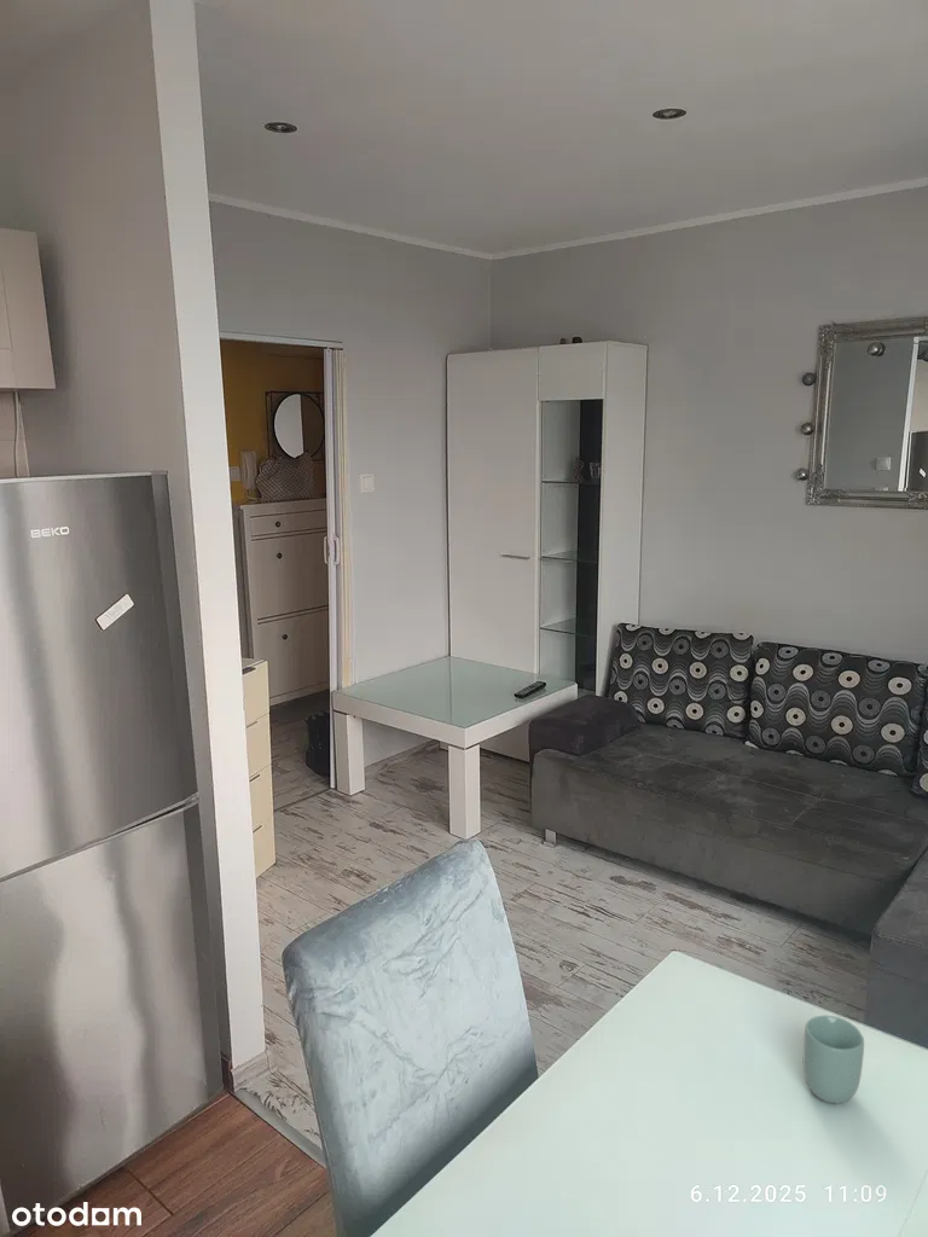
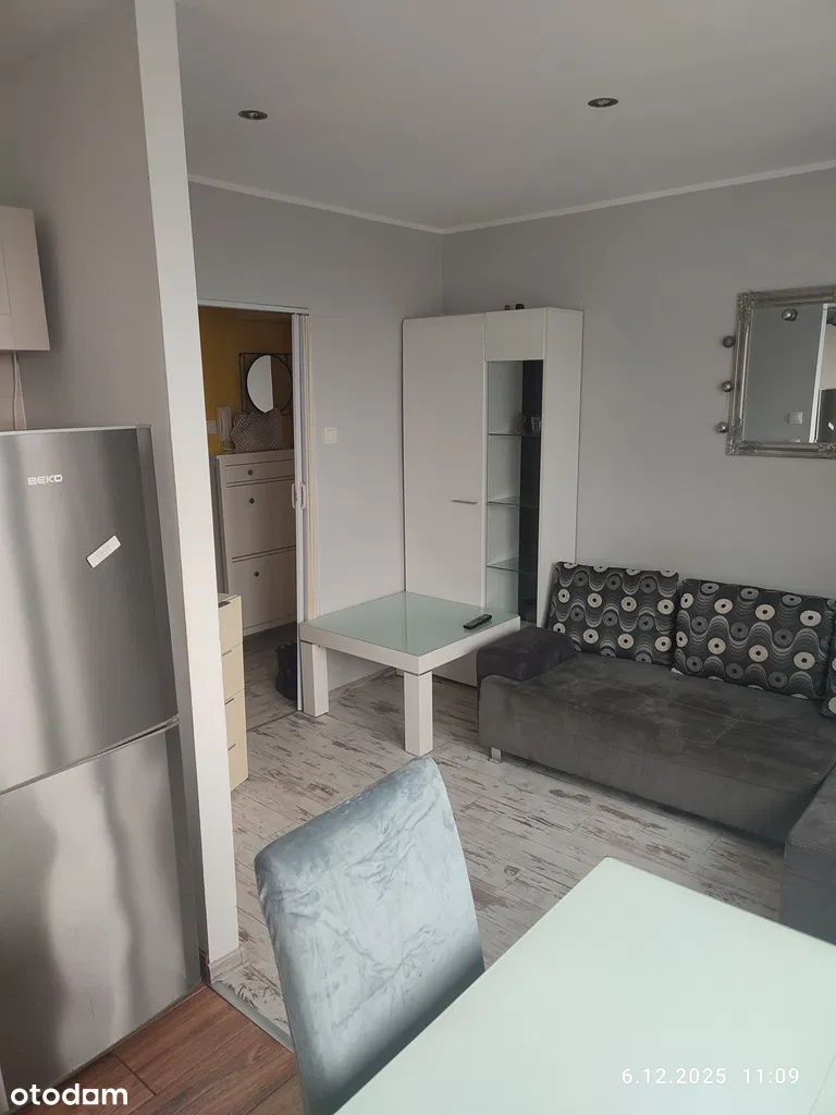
- cup (831, 1062)
